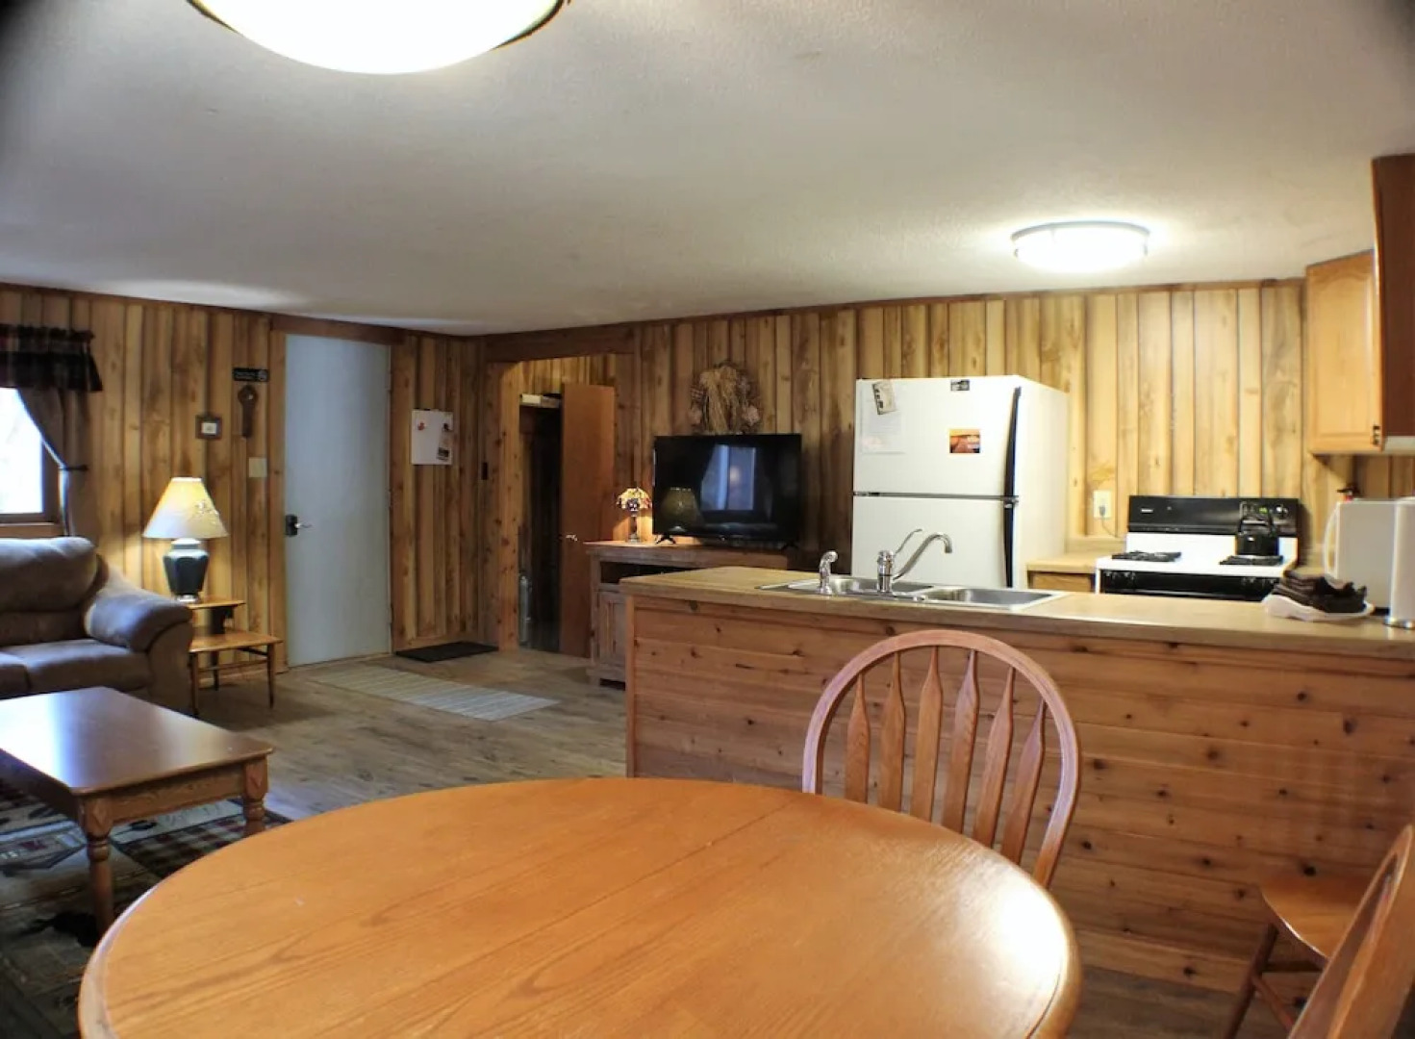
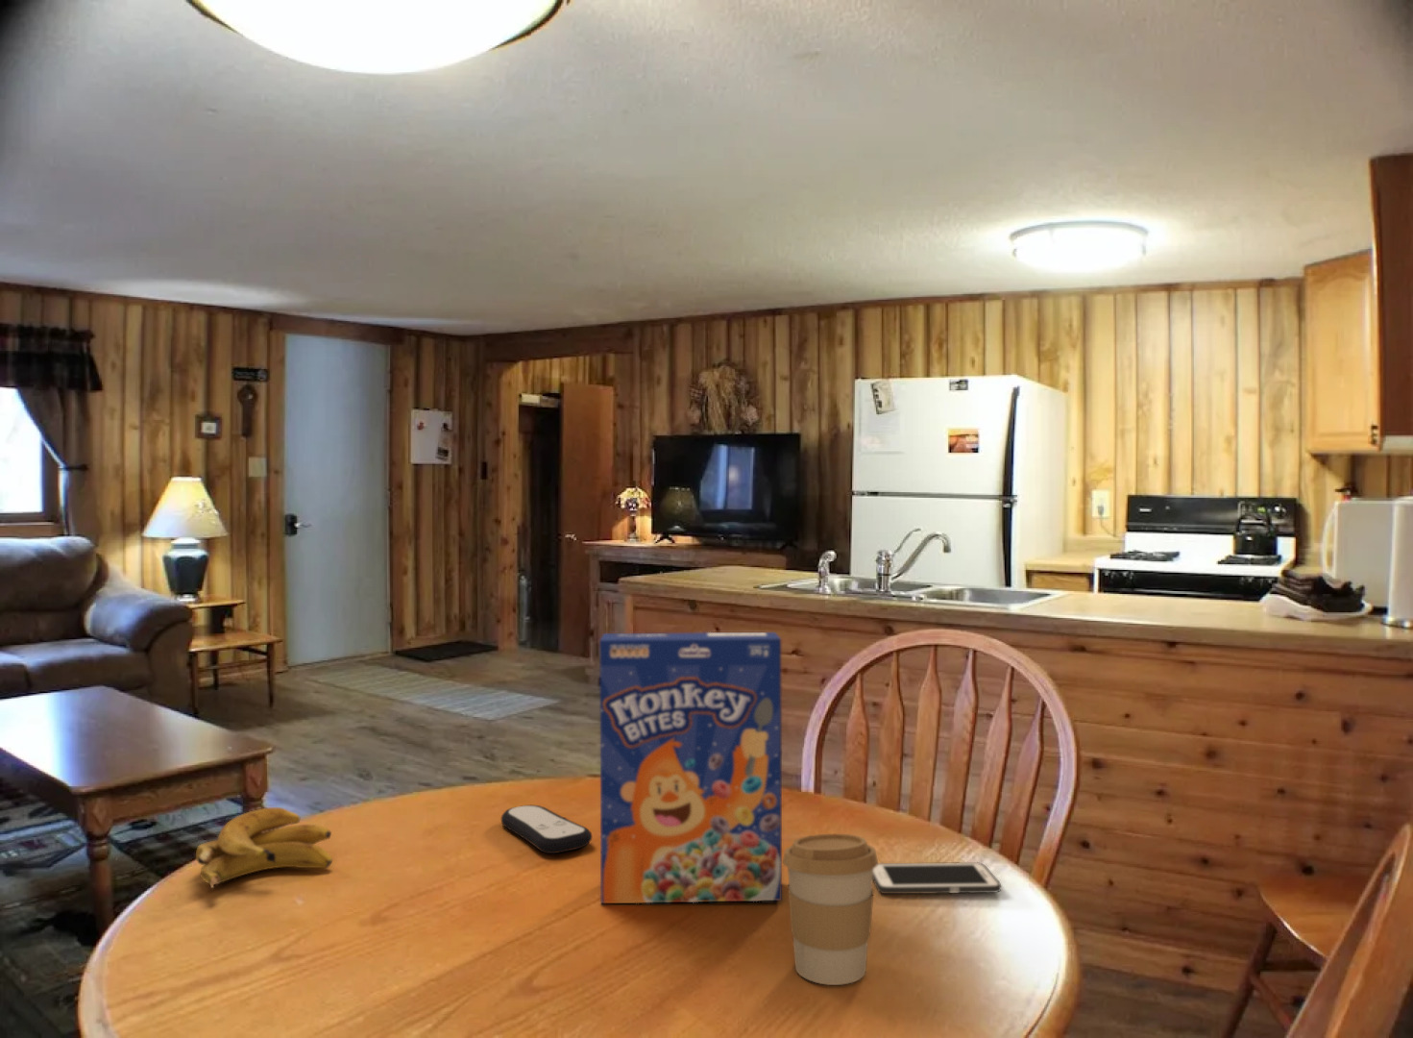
+ coffee cup (830, 902)
+ banana (265, 847)
+ remote control (543, 826)
+ cereal box (691, 763)
+ cell phone (932, 878)
